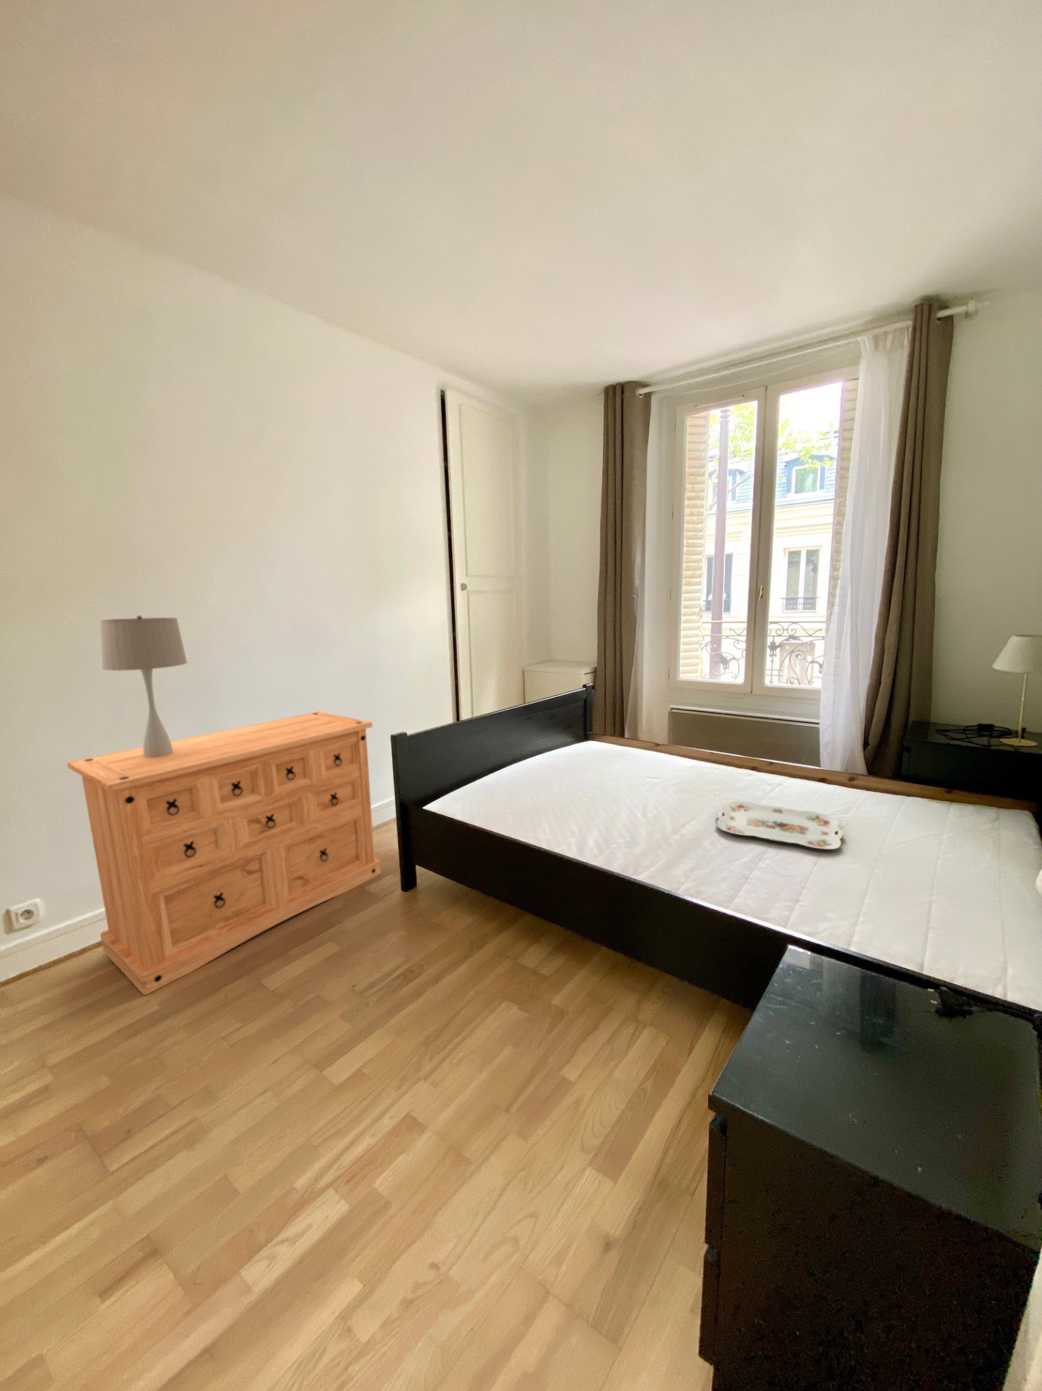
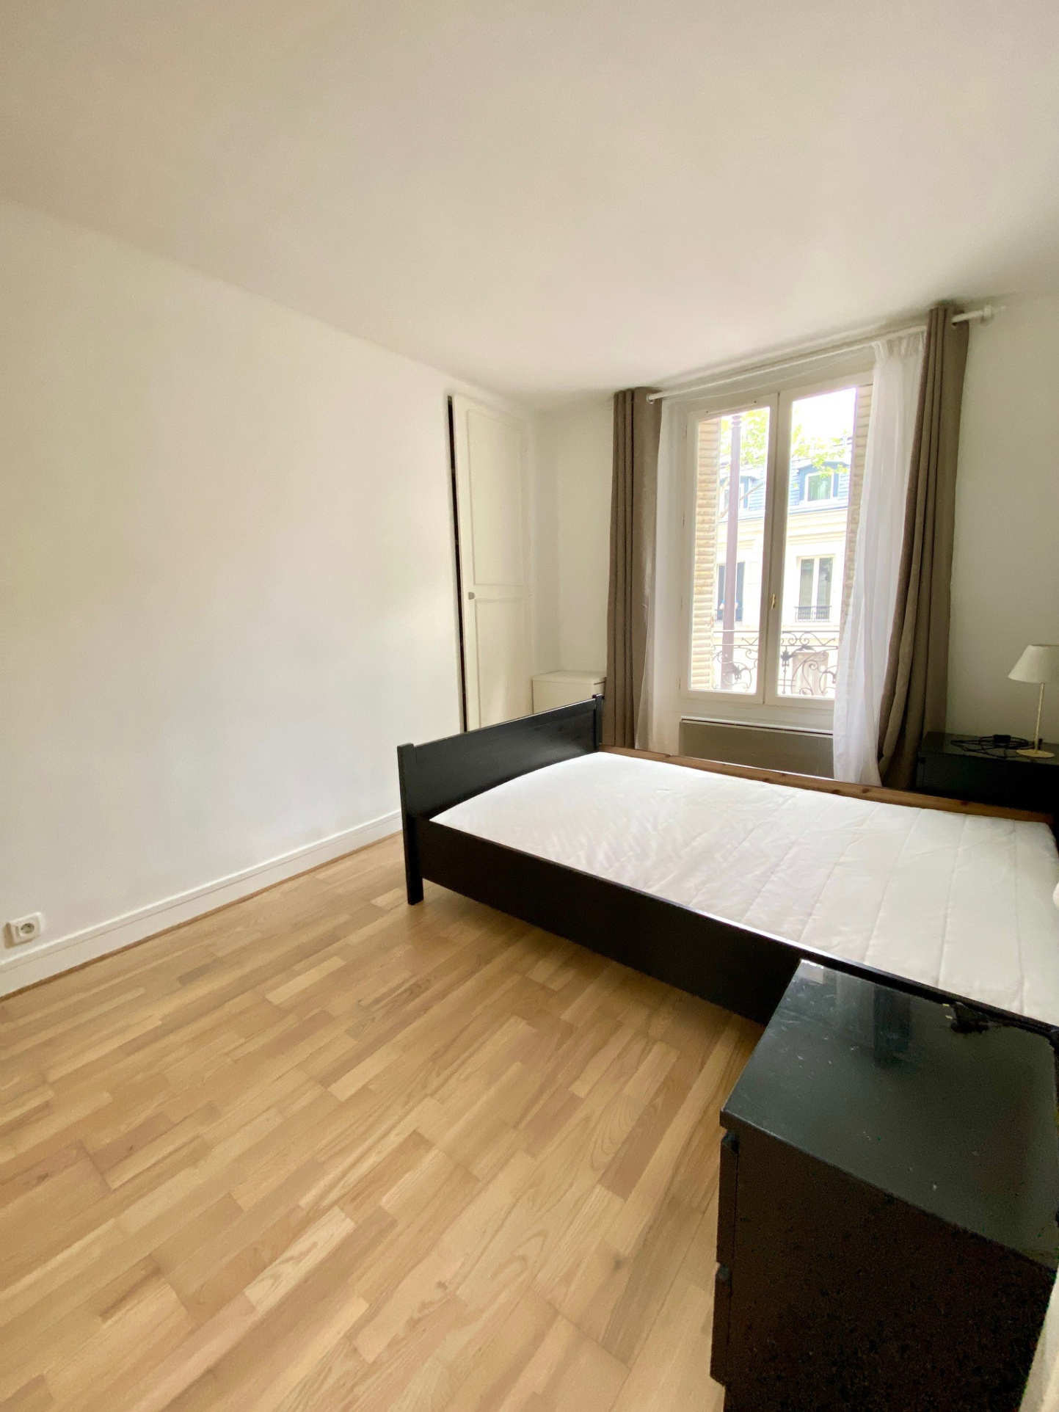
- serving tray (777, 824)
- dresser (247, 826)
- table lamp (149, 686)
